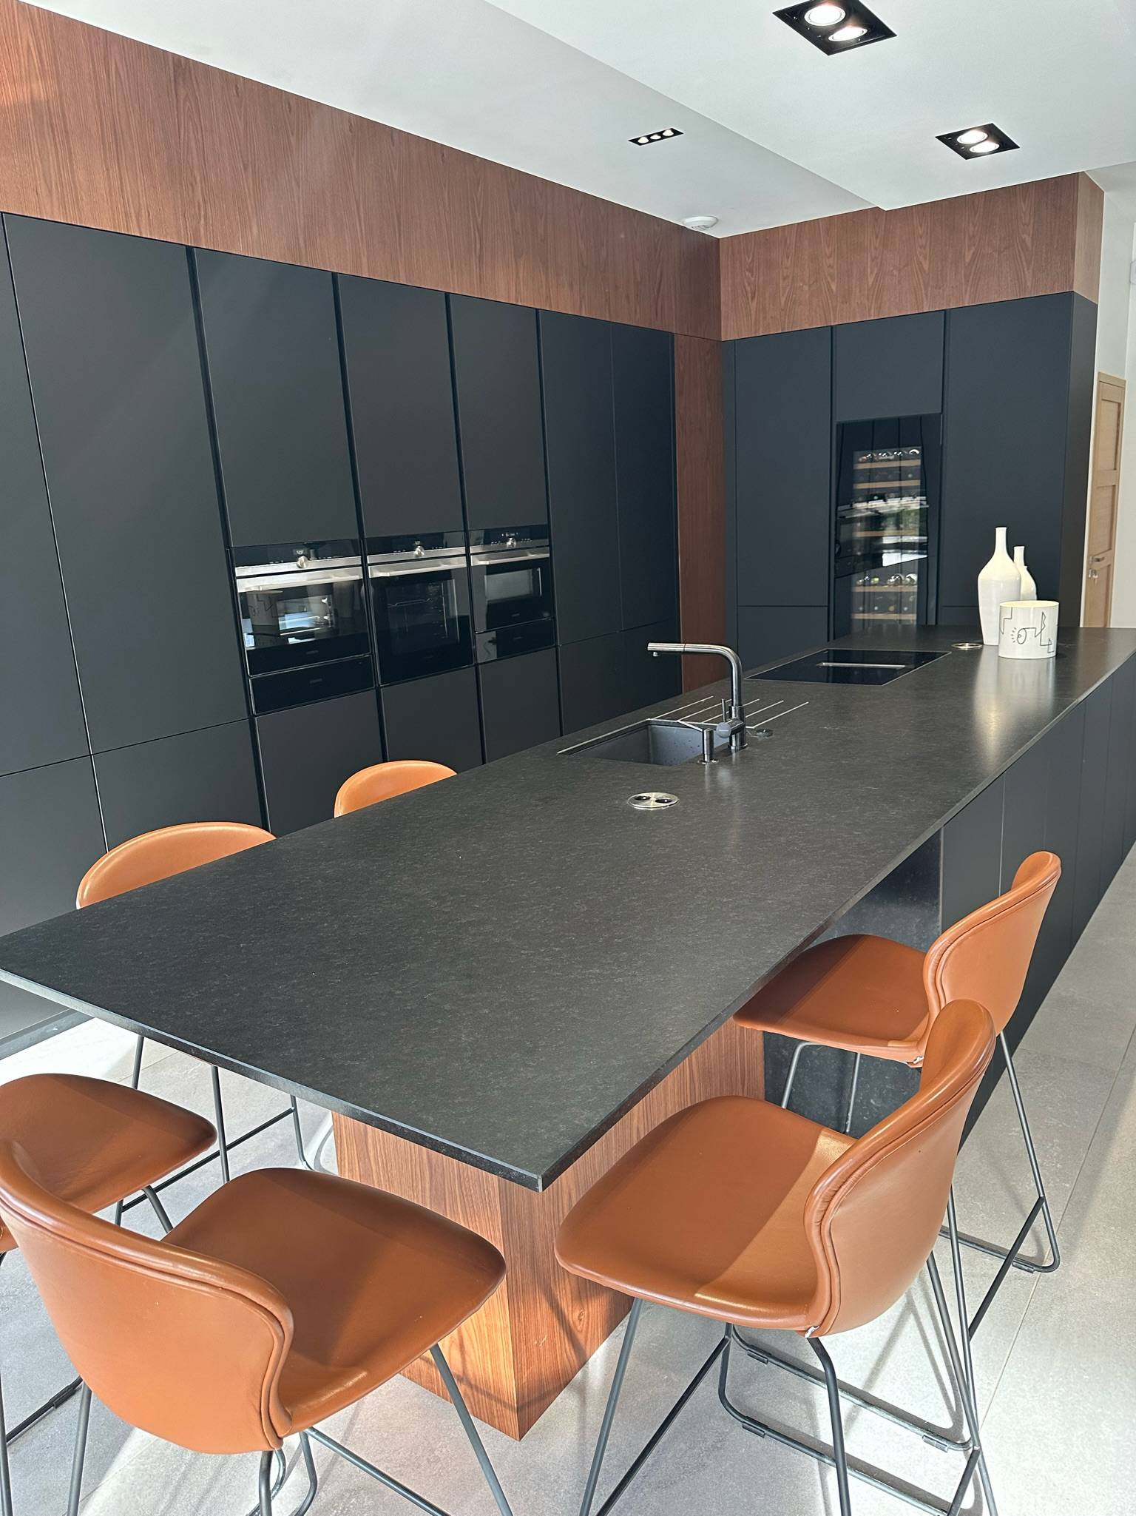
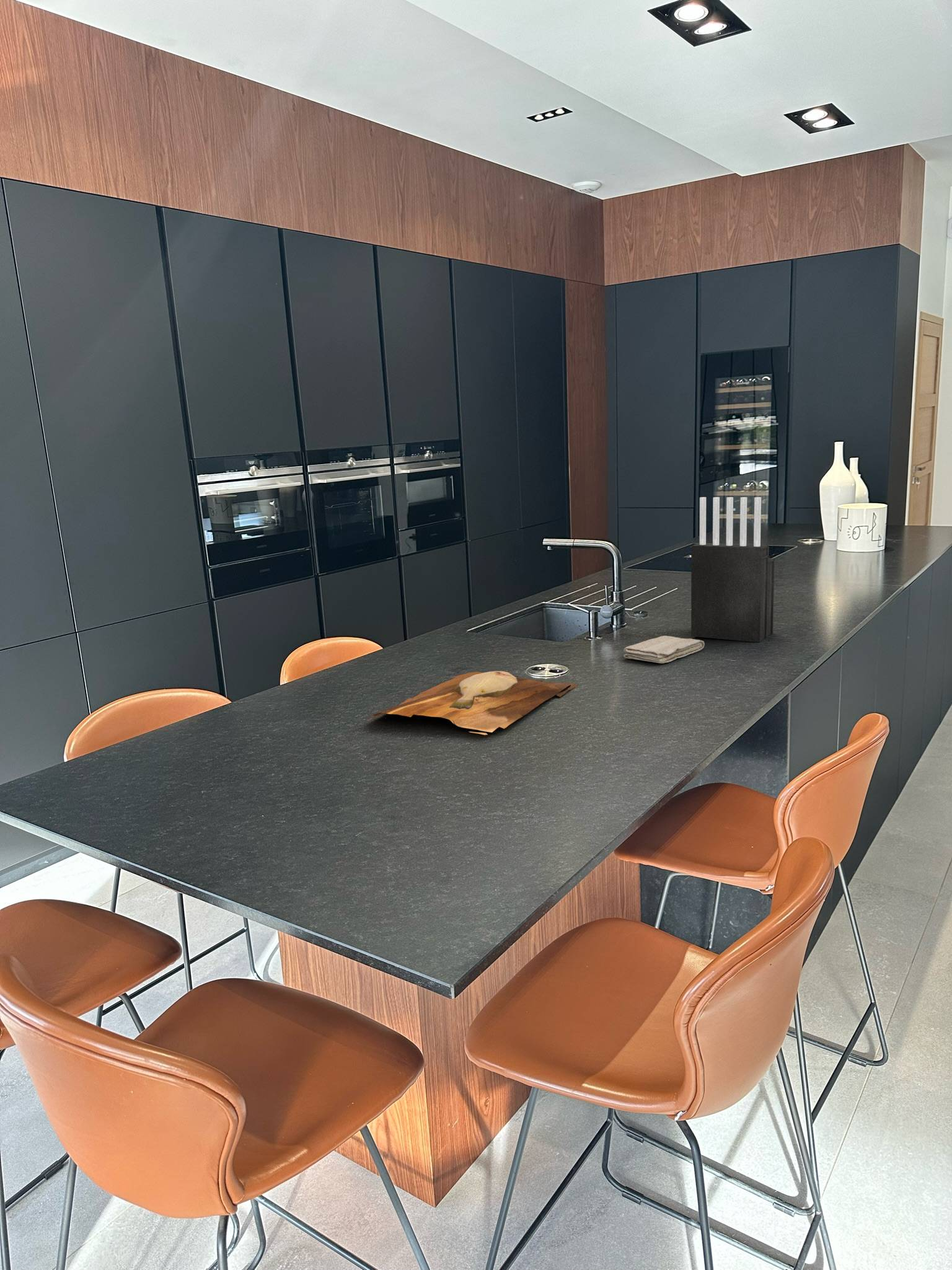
+ cutting board (478, 690)
+ washcloth (663, 648)
+ knife block (734, 566)
